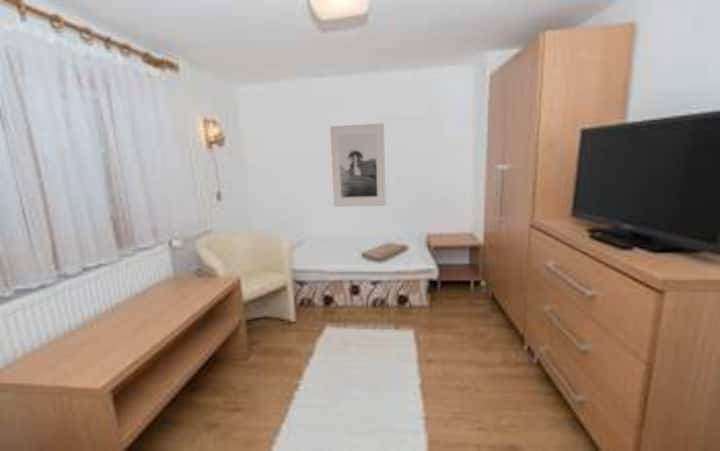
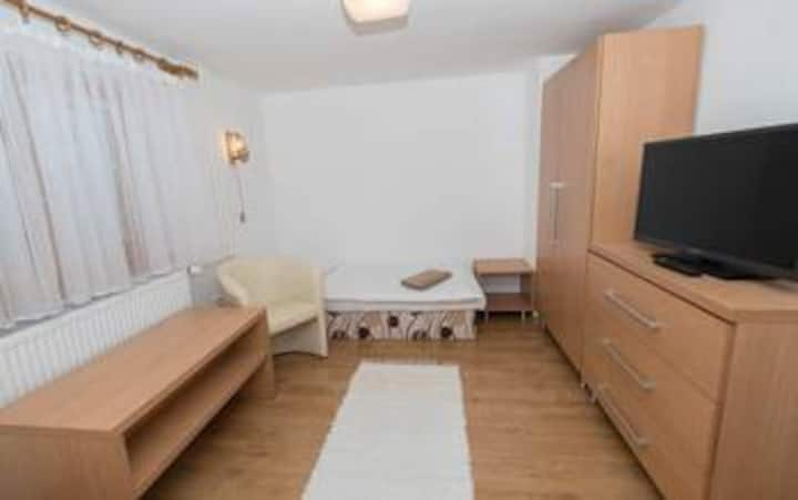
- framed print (358, 166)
